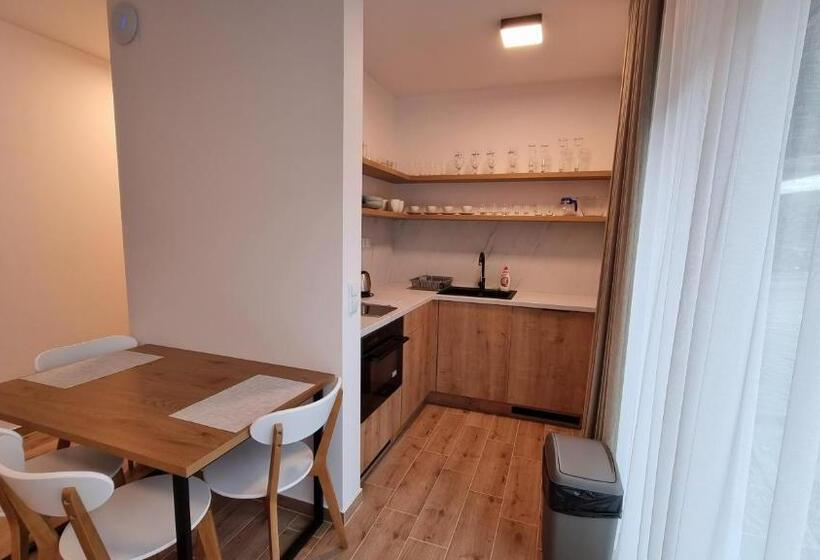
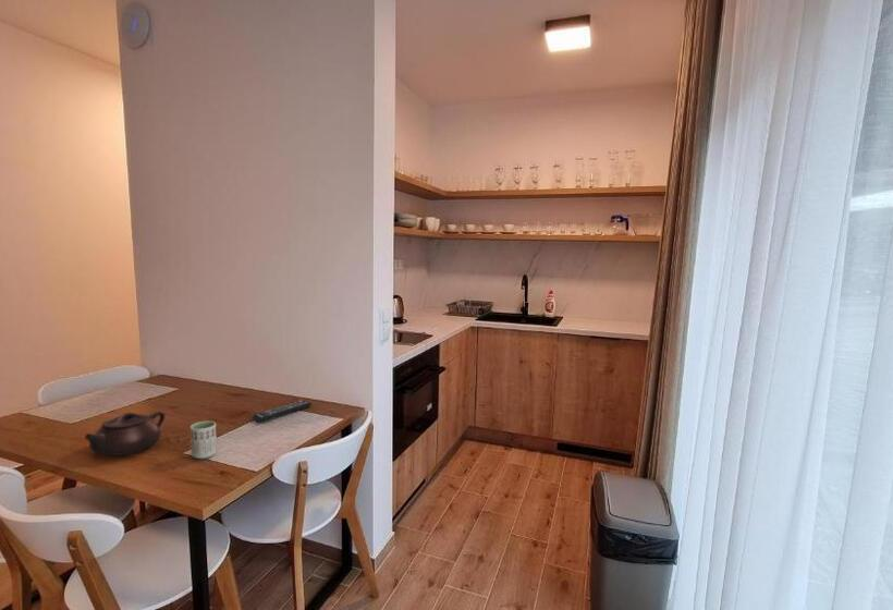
+ teapot (127, 430)
+ cup (204, 439)
+ remote control (283, 410)
